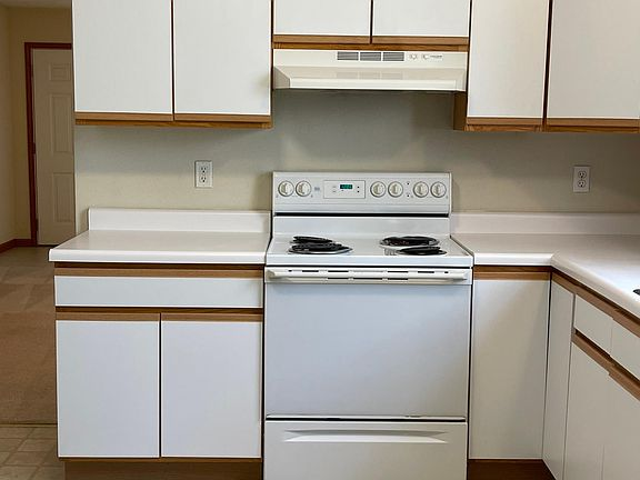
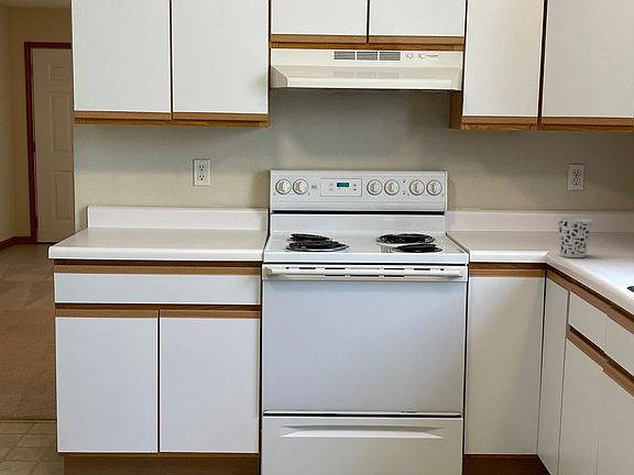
+ cup (573, 238)
